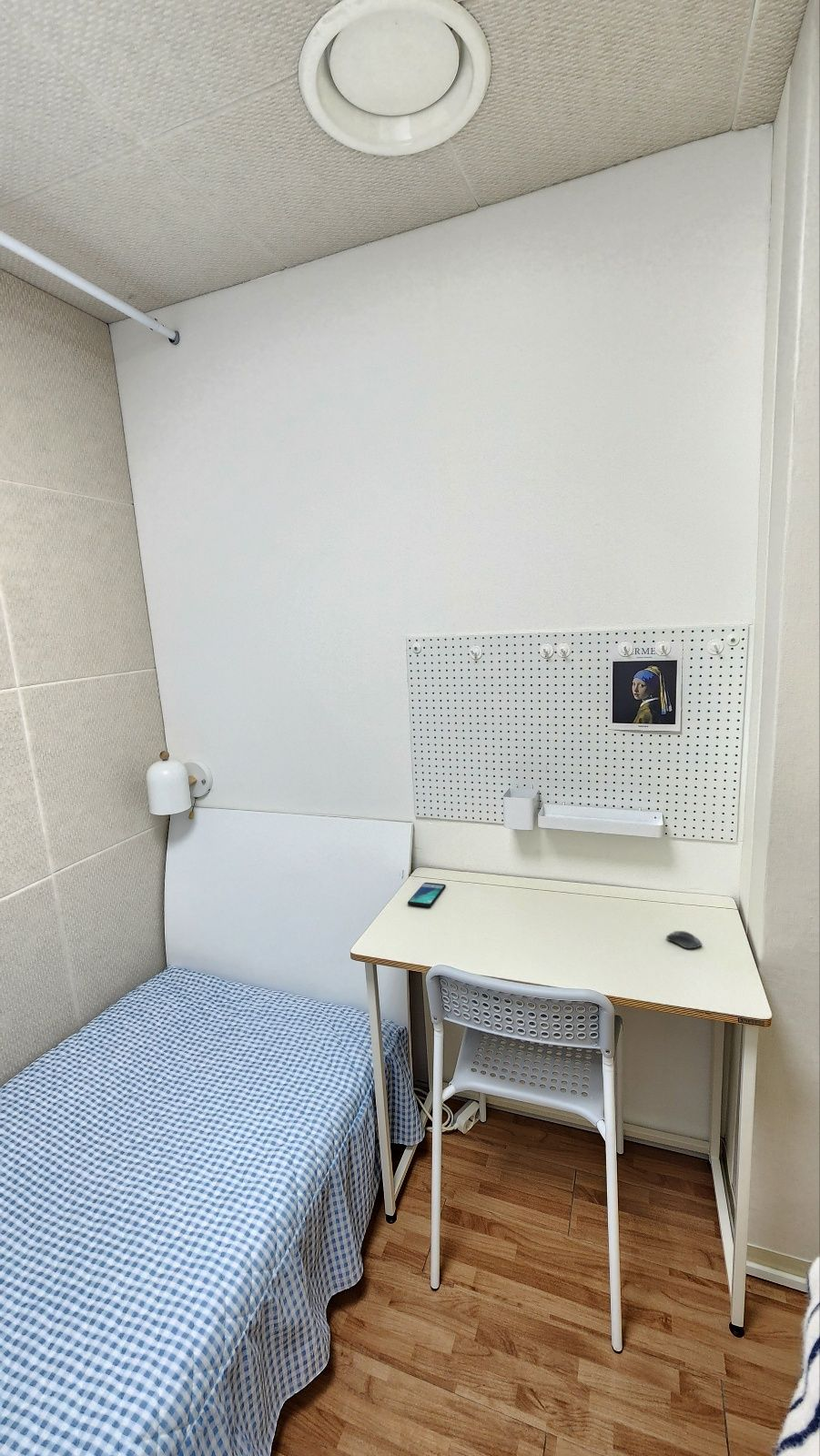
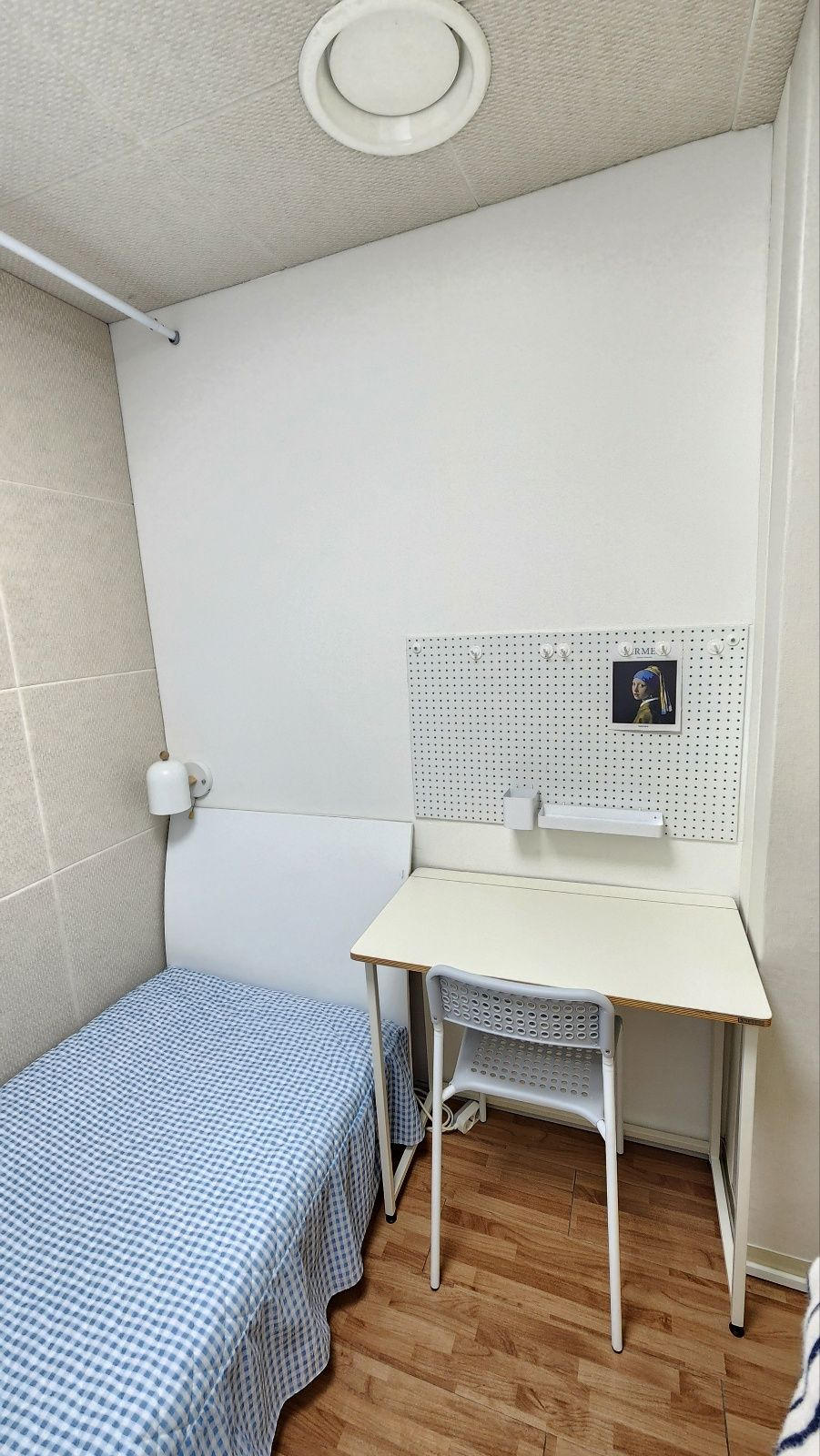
- computer mouse (683, 937)
- smartphone (427, 894)
